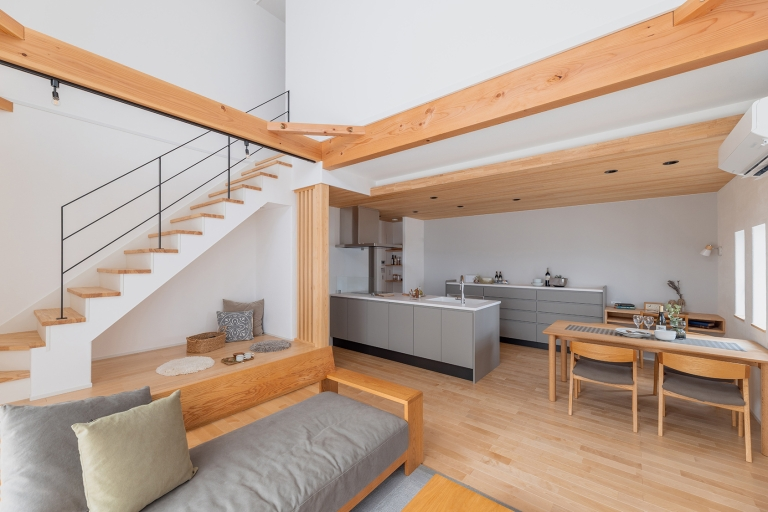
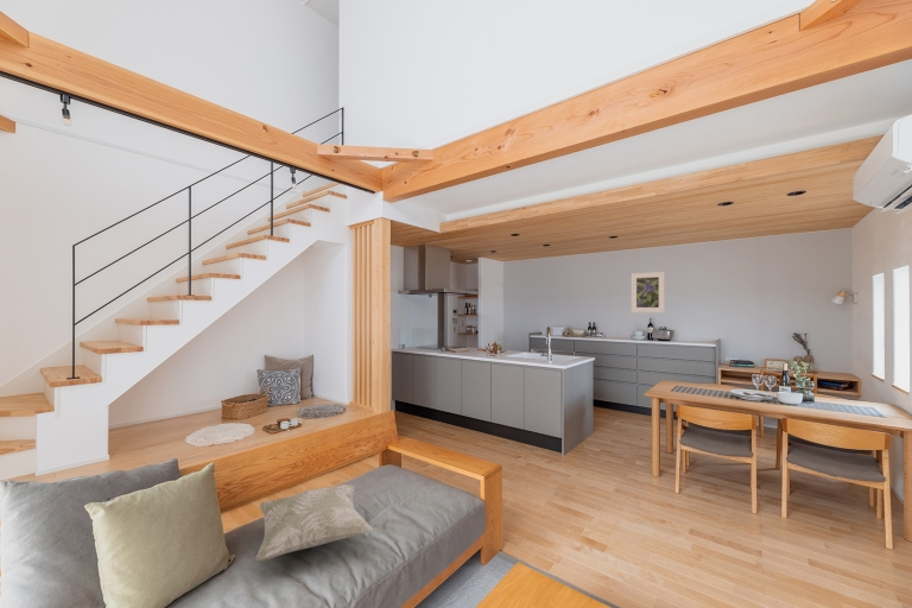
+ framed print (647, 292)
+ decorative pillow (312, 517)
